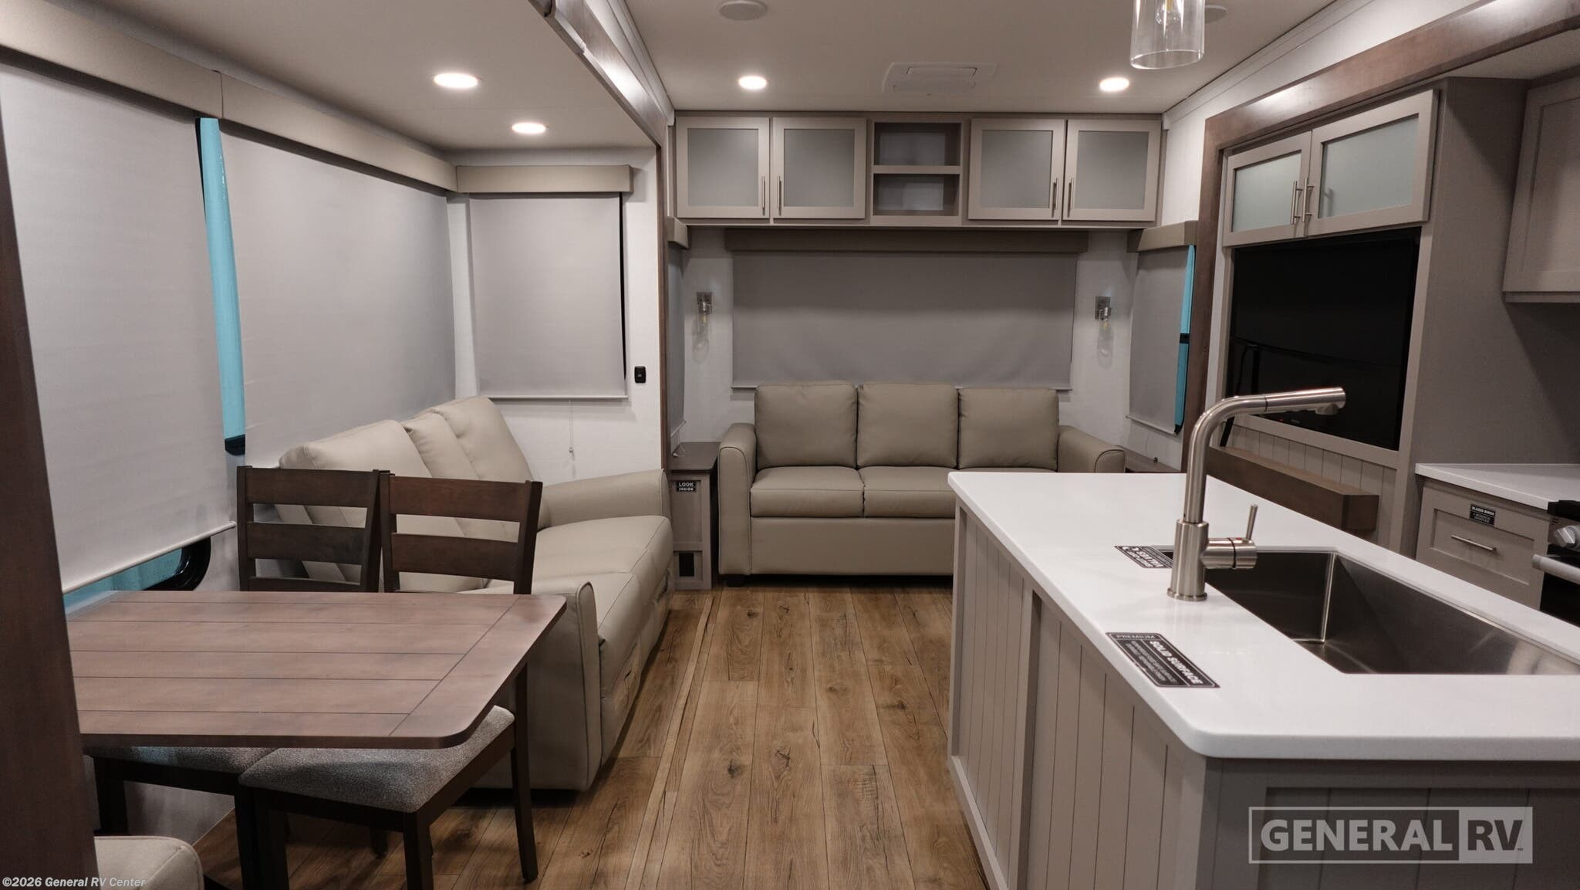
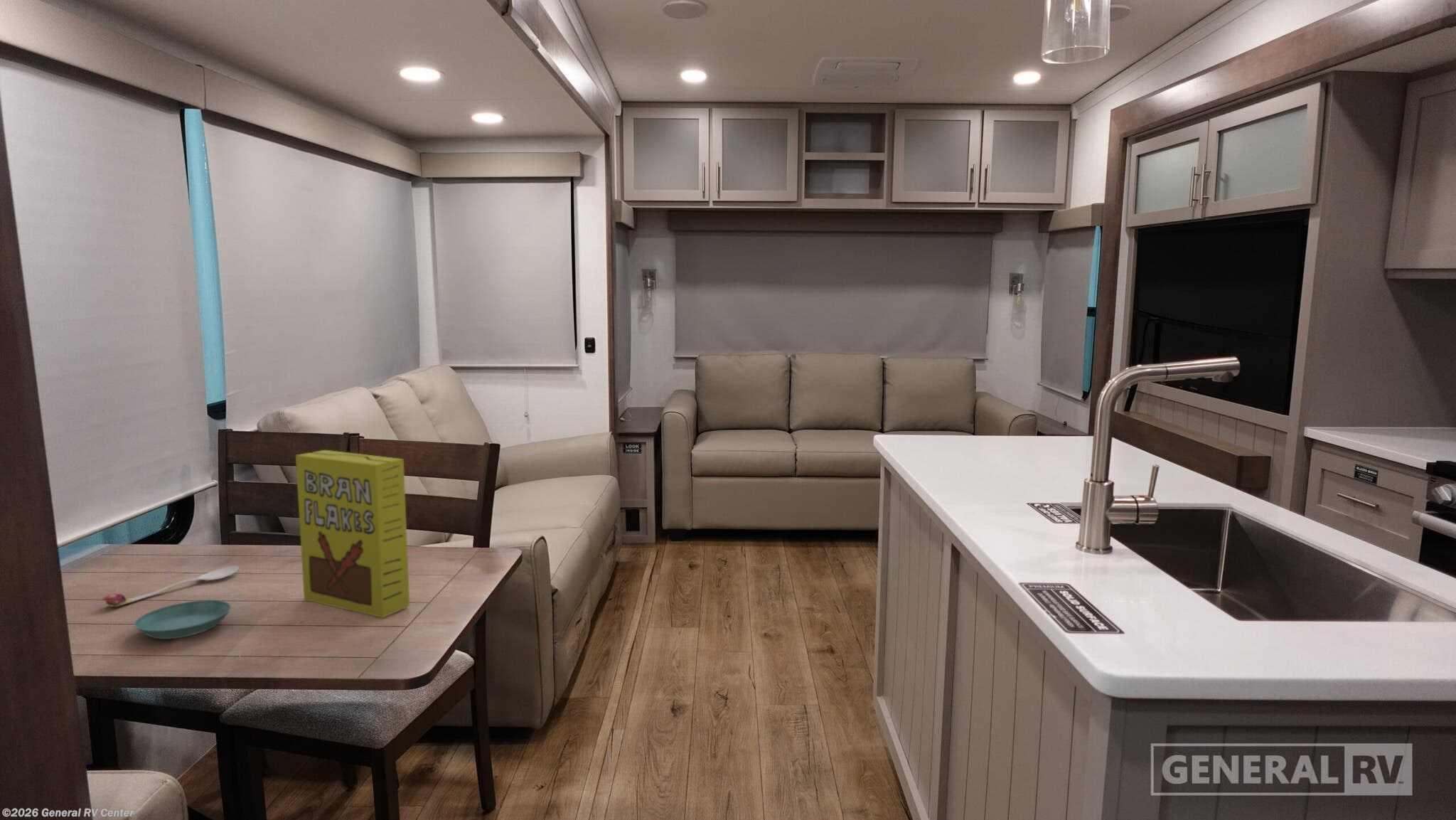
+ saucer (184, 621)
+ spoon (174, 584)
+ cereal box (353, 531)
